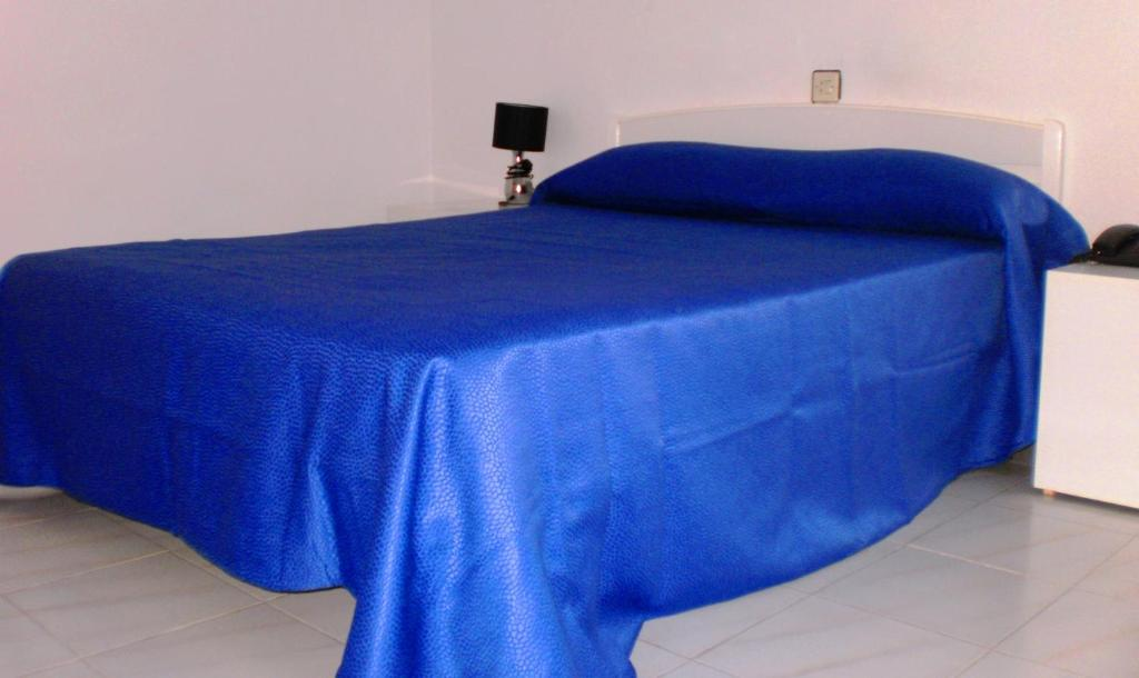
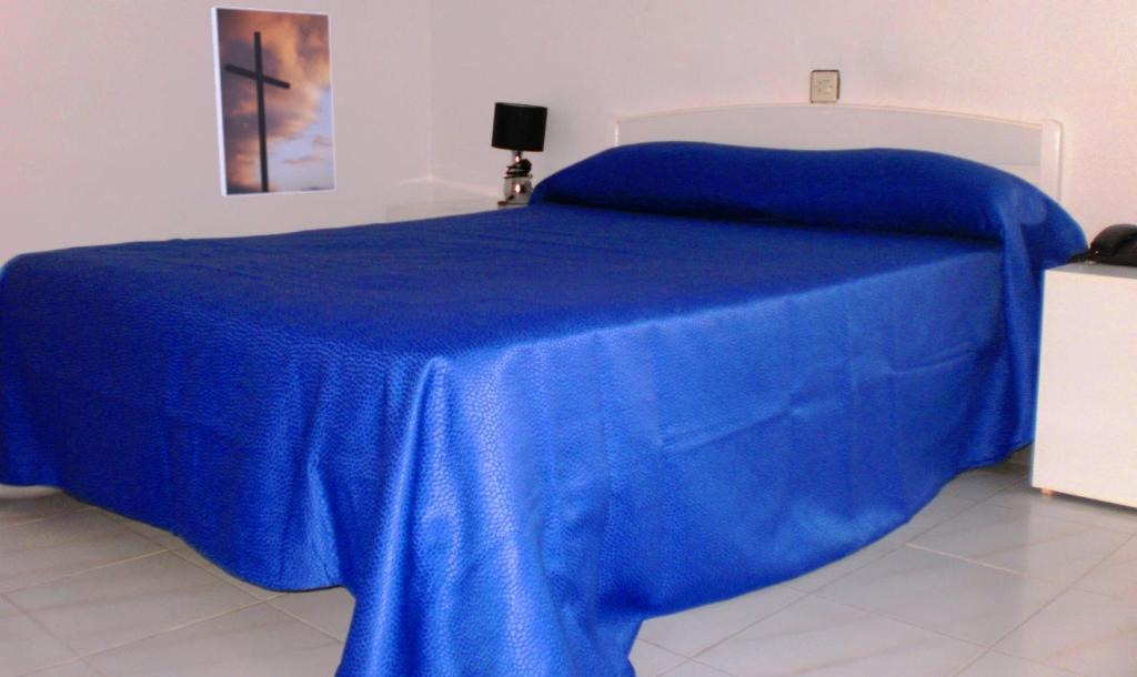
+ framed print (275, 102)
